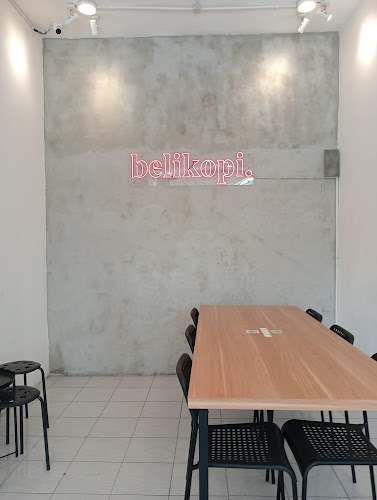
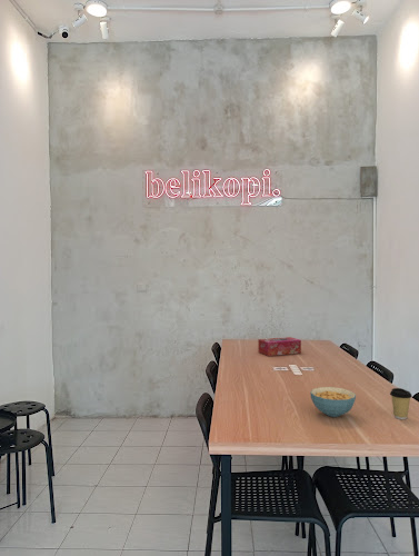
+ coffee cup (400, 404)
+ cereal bowl (332, 404)
+ tissue box (279, 346)
